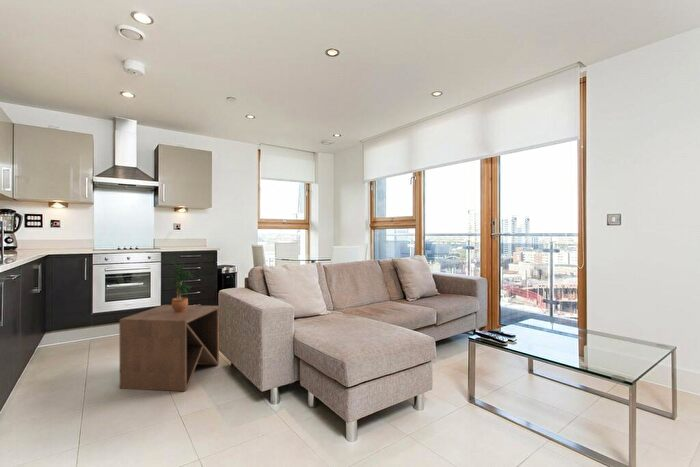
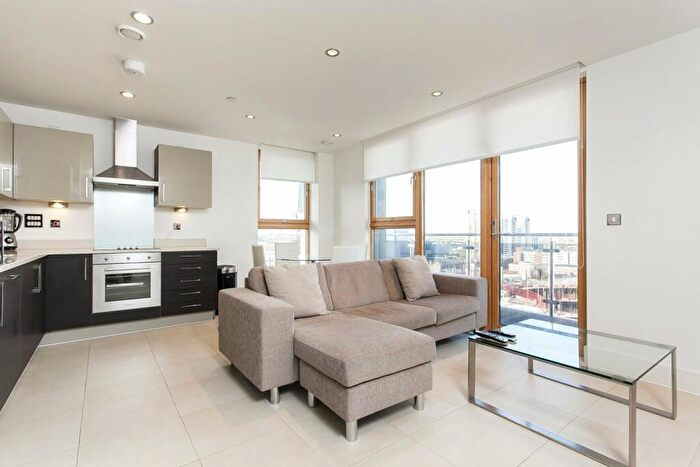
- potted plant (182, 285)
- side table (173, 343)
